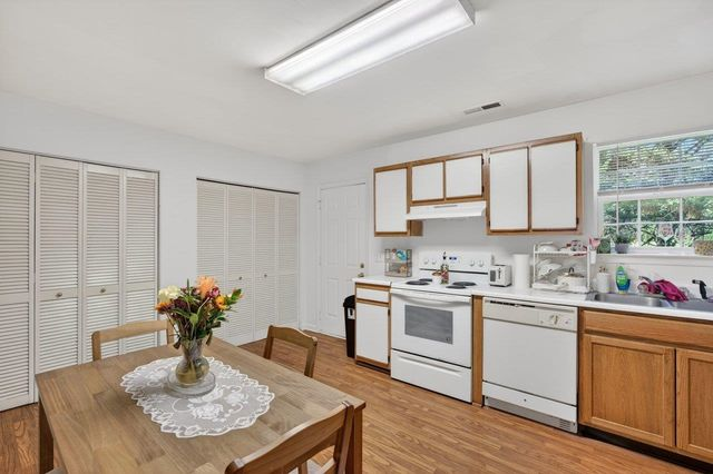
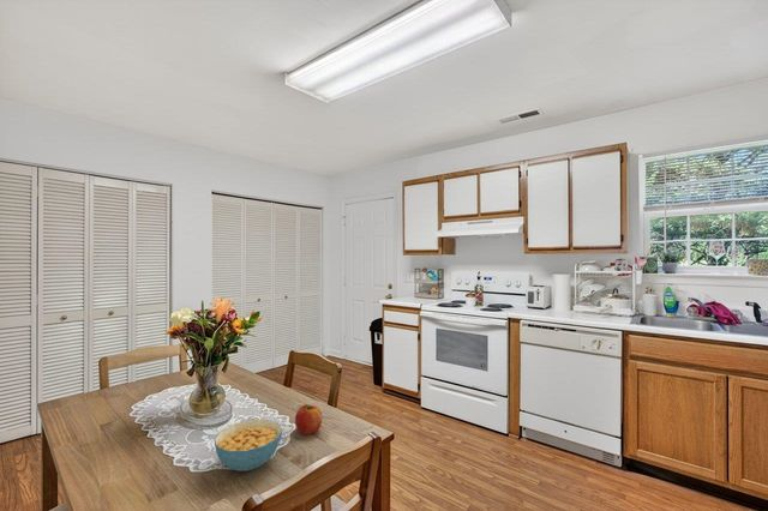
+ fruit (308, 417)
+ cereal bowl (248, 449)
